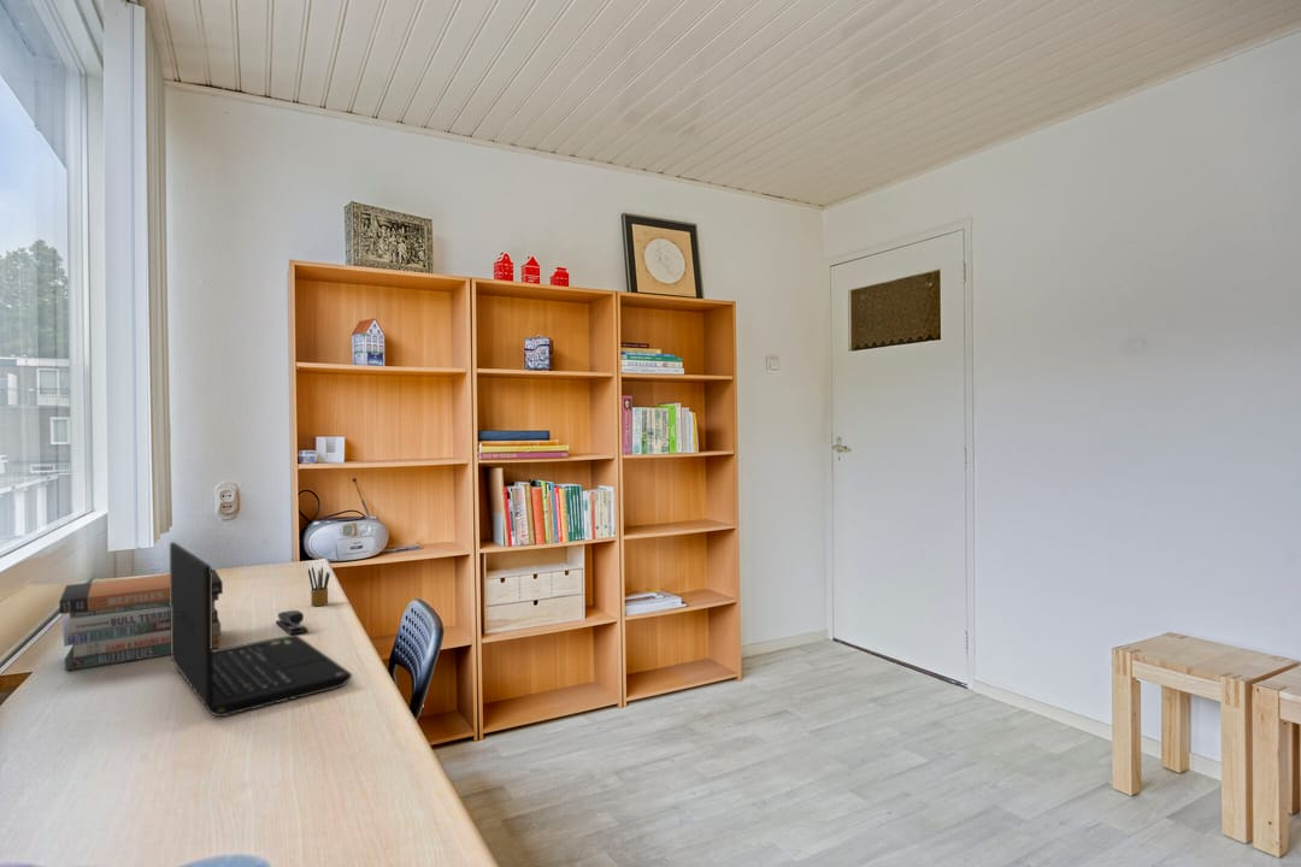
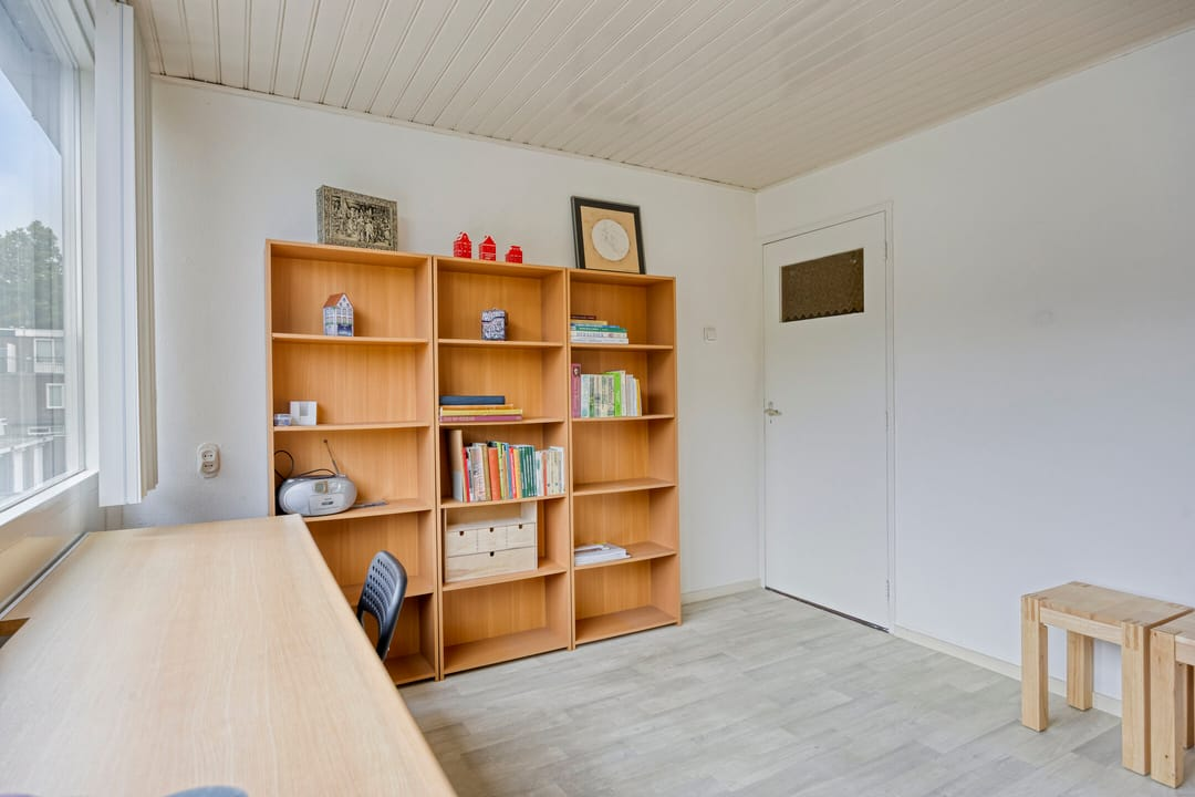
- stapler (290, 618)
- laptop (260, 641)
- pencil box (318, 584)
- book stack (145, 615)
